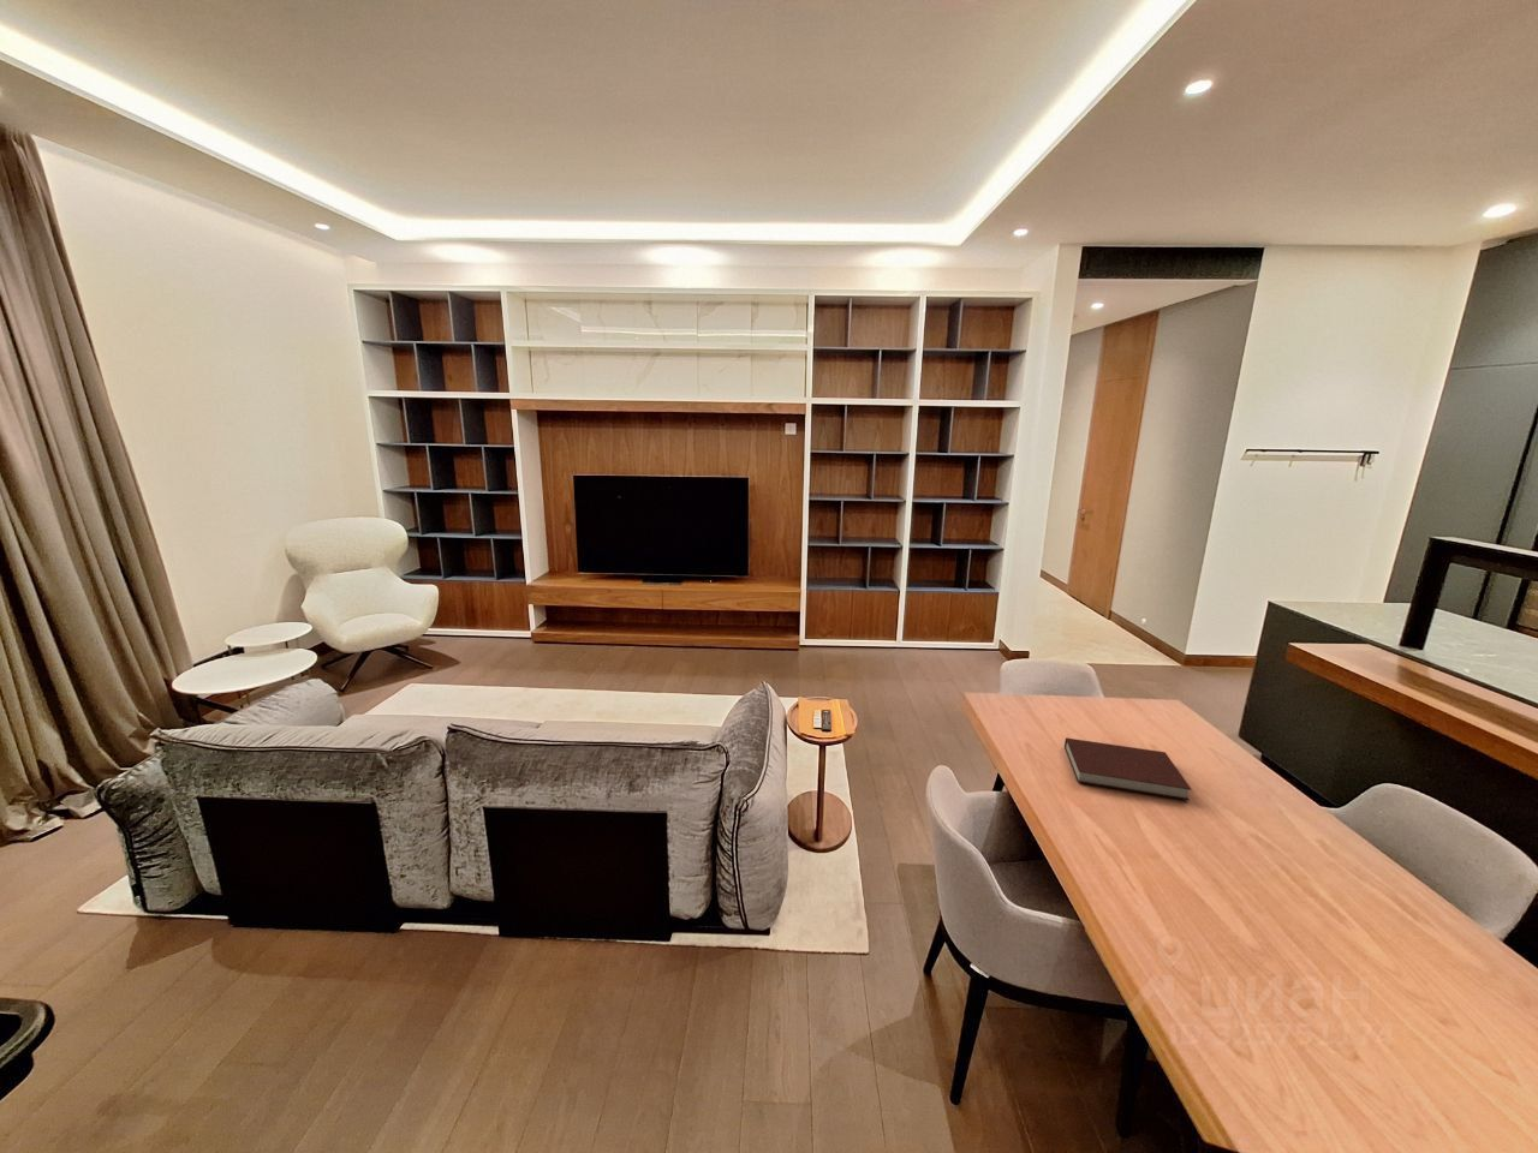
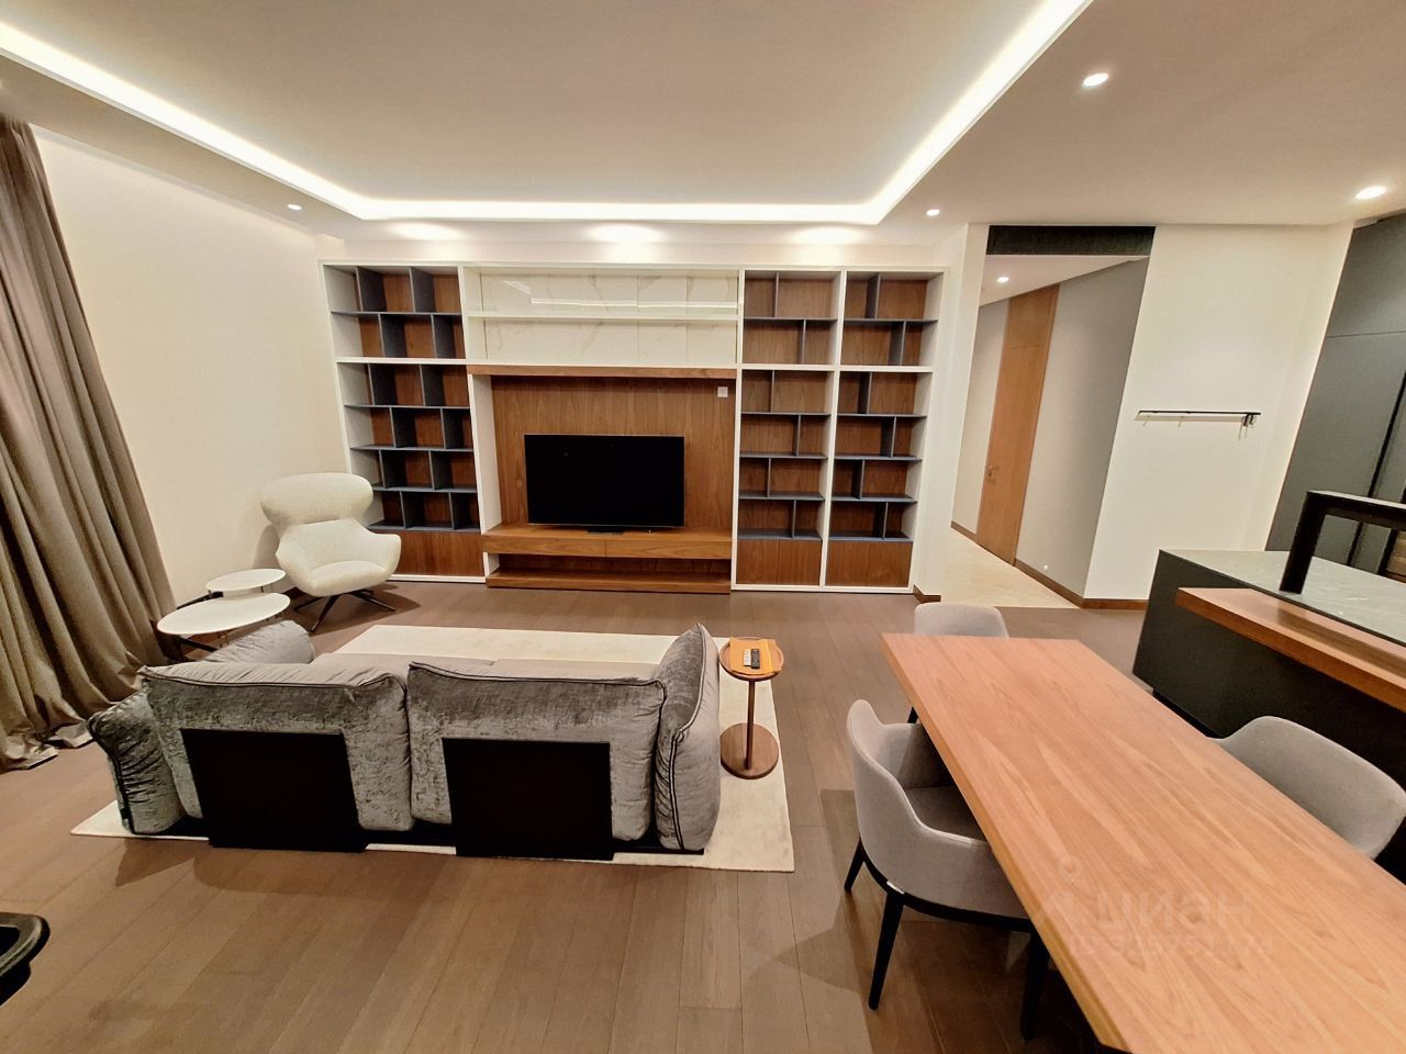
- notebook (1123, 767)
